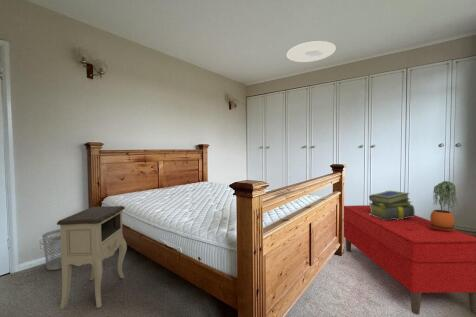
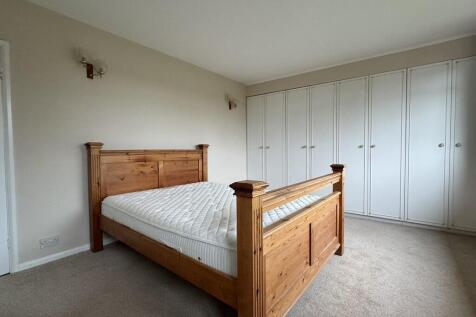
- stack of books (390, 204)
- bench (396, 246)
- wastebasket (60, 248)
- nightstand (96, 252)
- potted plant (444, 205)
- ceiling light (310, 50)
